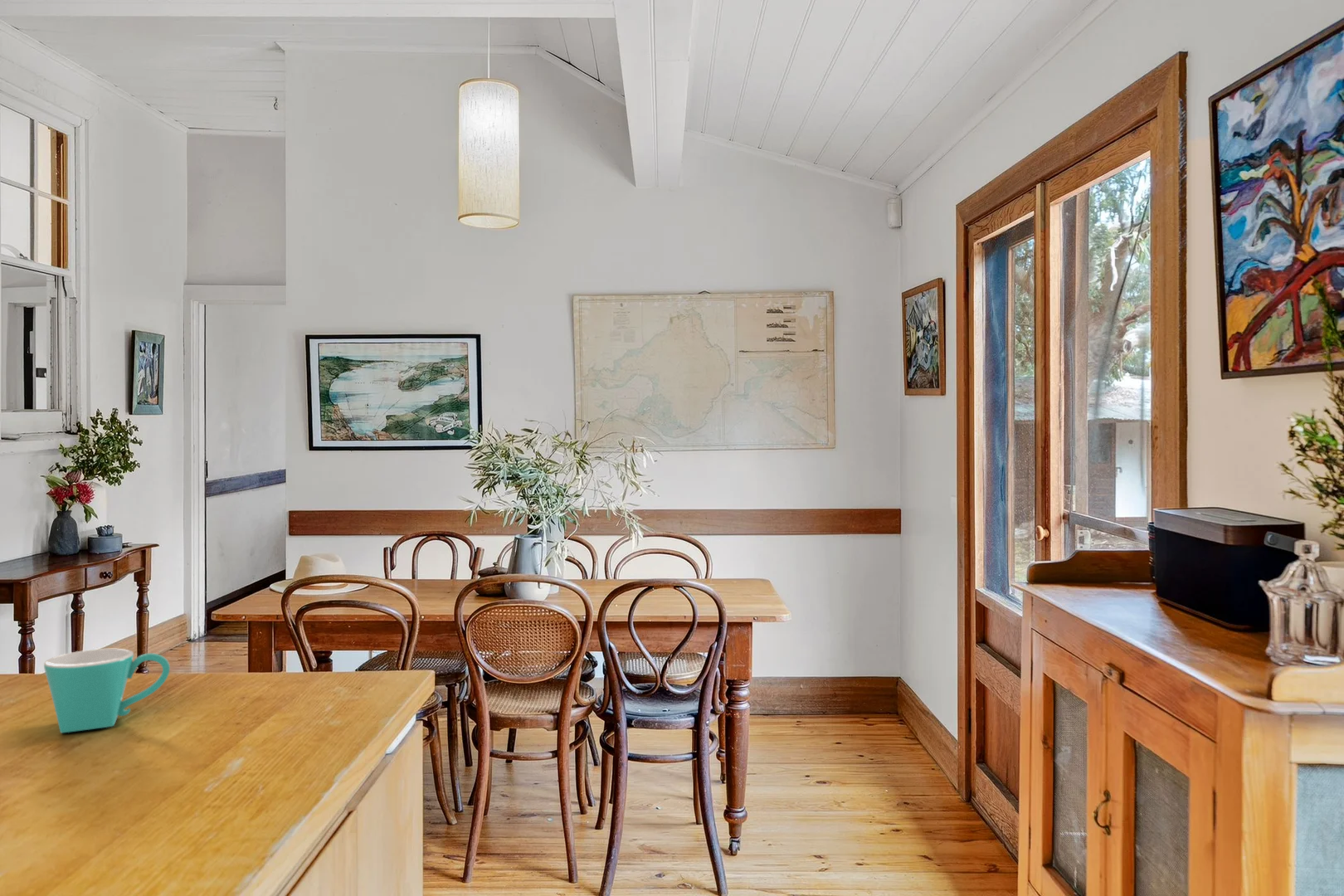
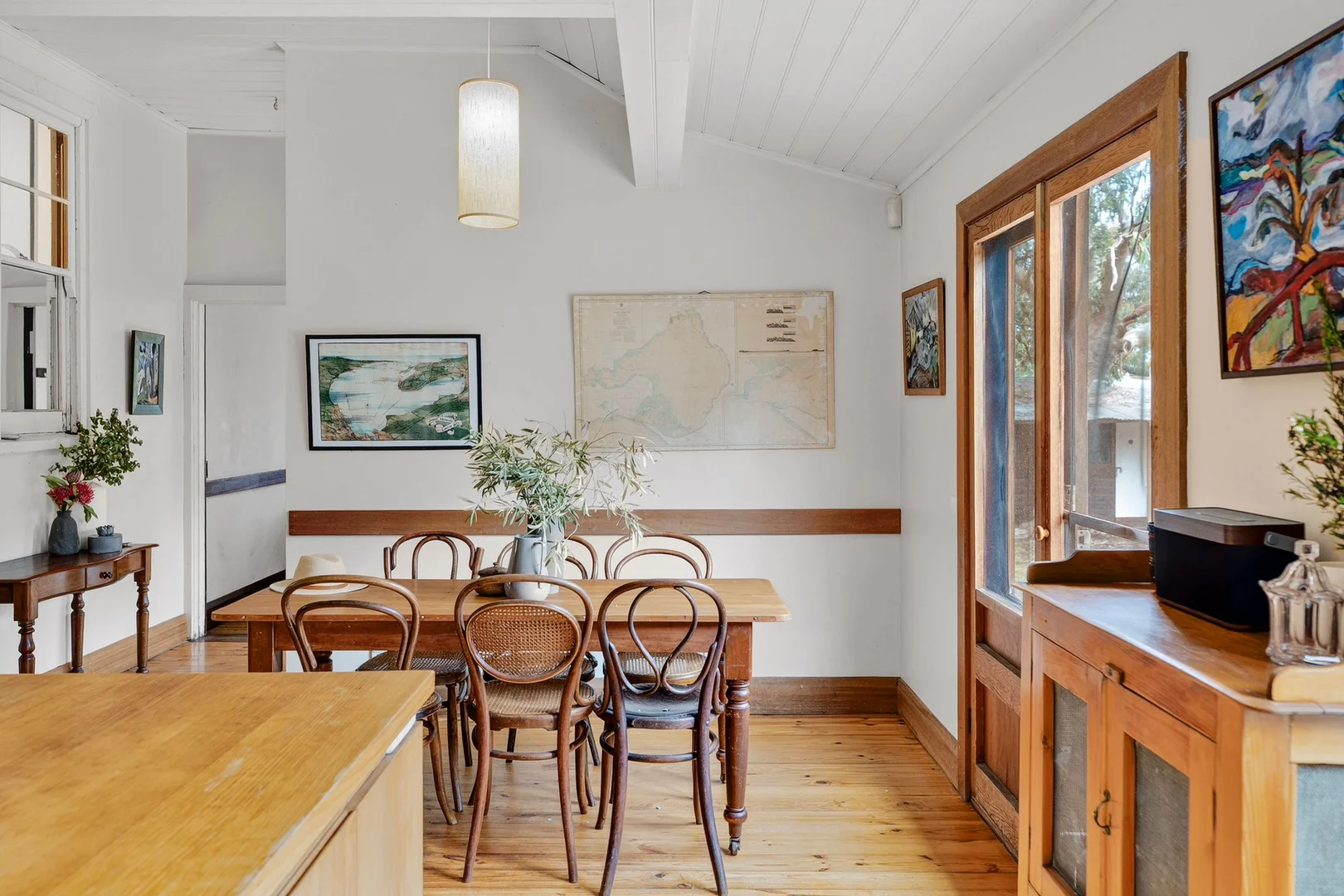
- mug (109, 688)
